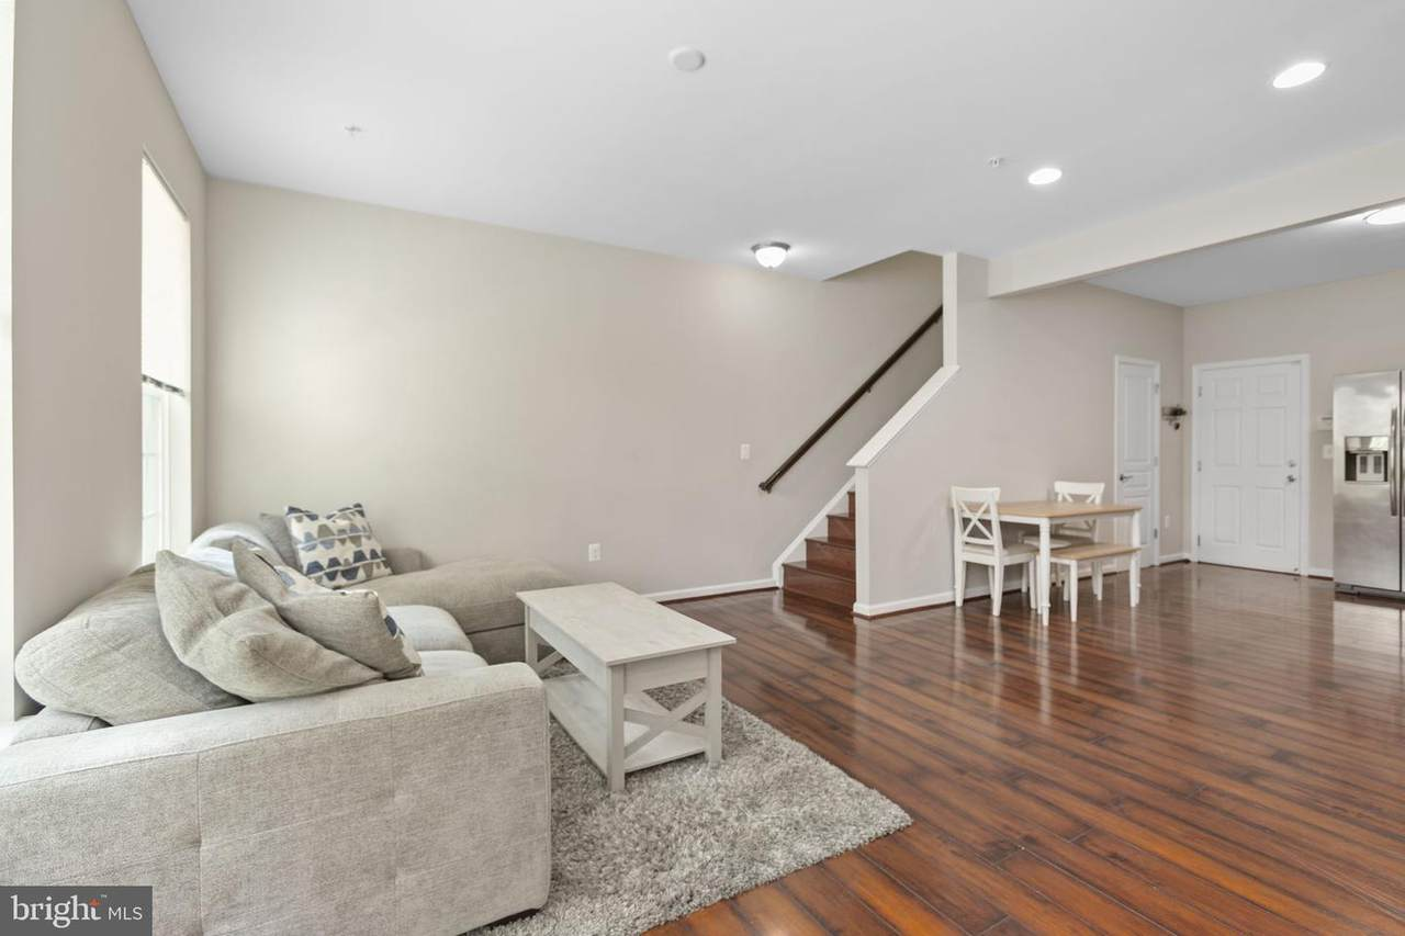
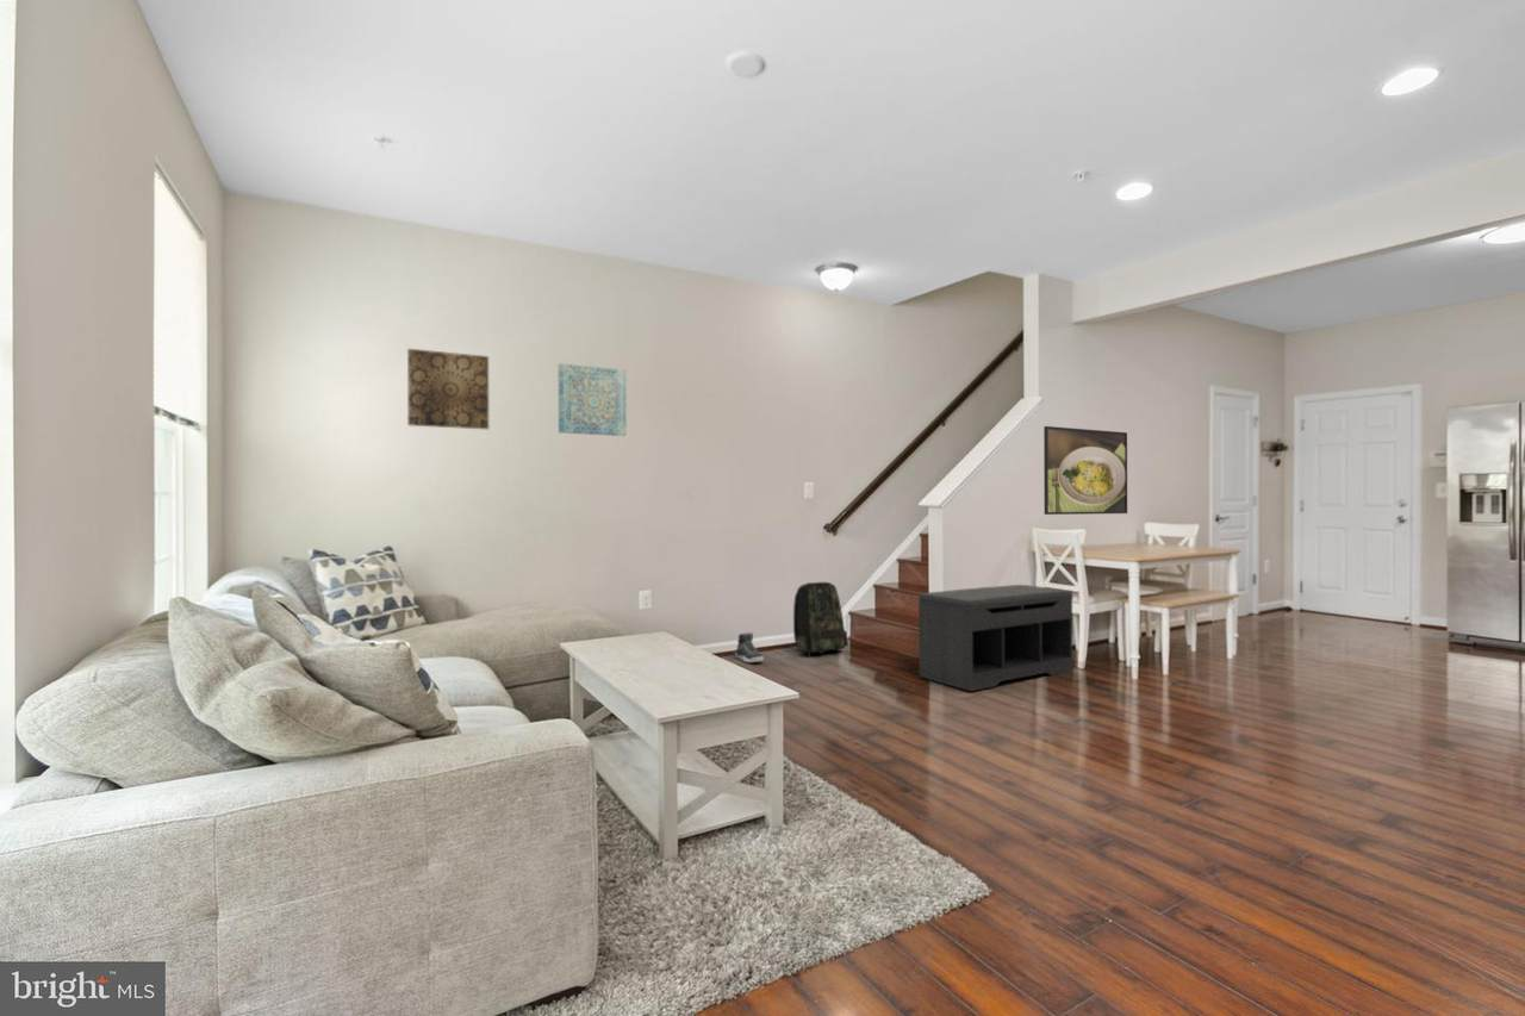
+ wall art (592, 400)
+ wall art (449, 389)
+ sneaker (748, 647)
+ backpack (816, 616)
+ bench (996, 632)
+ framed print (1087, 472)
